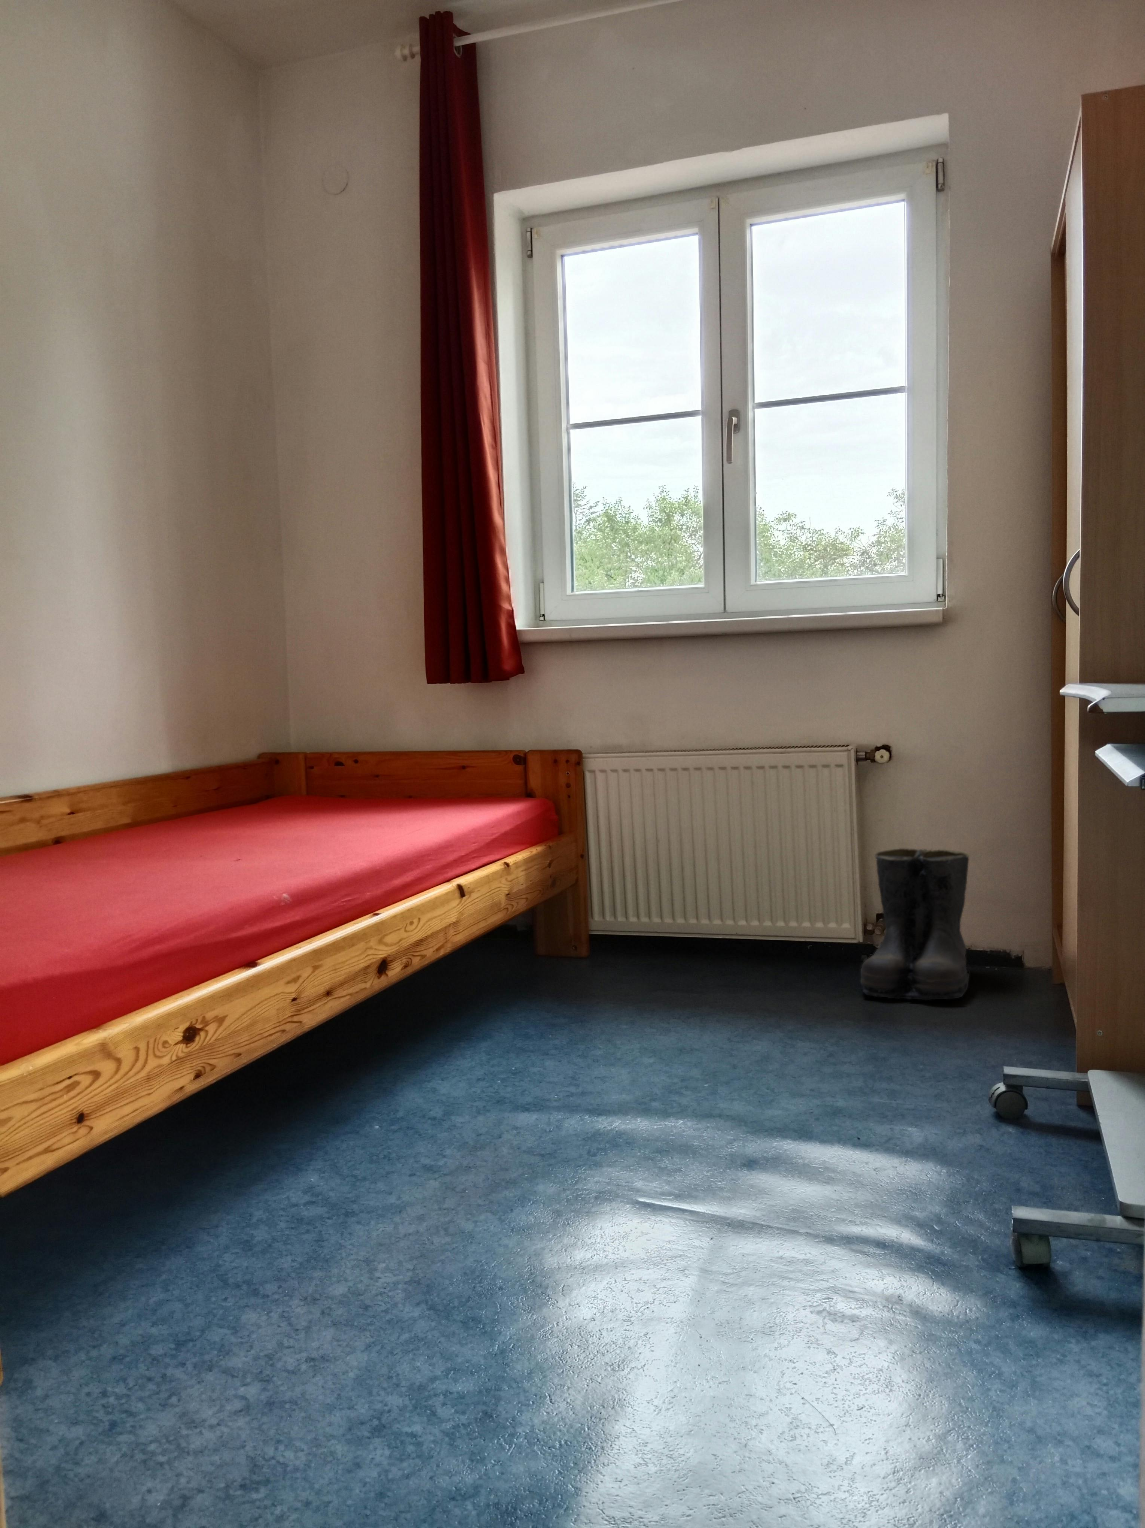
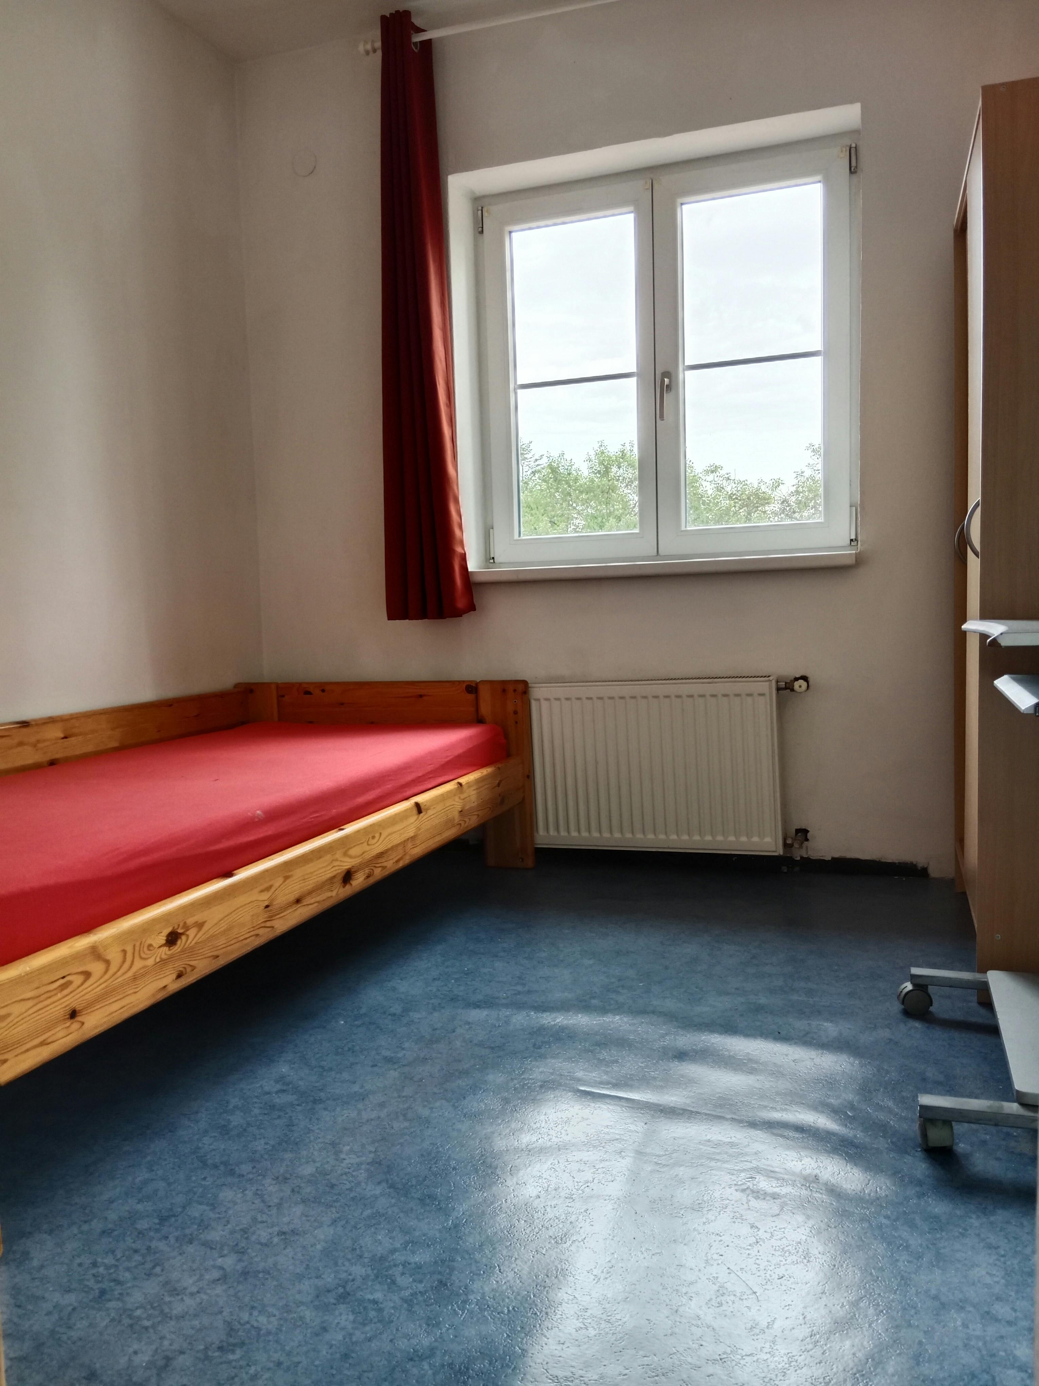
- boots (916, 919)
